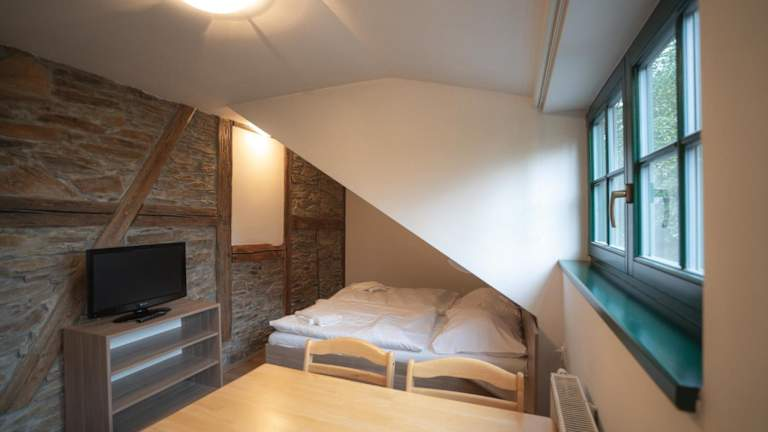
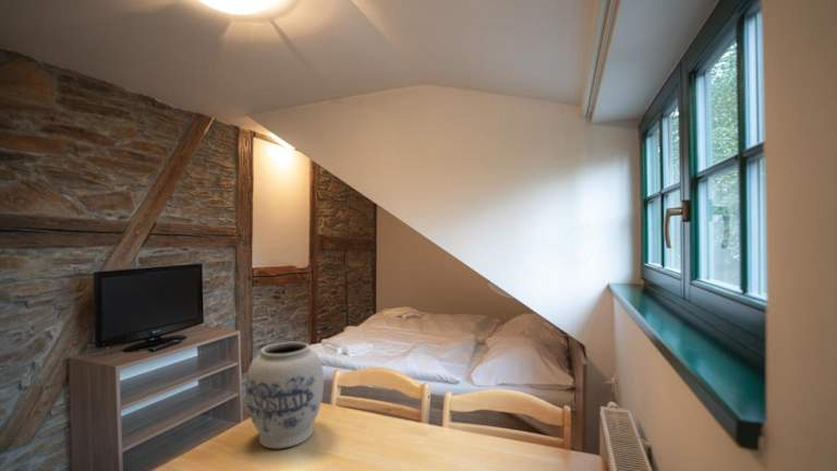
+ vase (286, 390)
